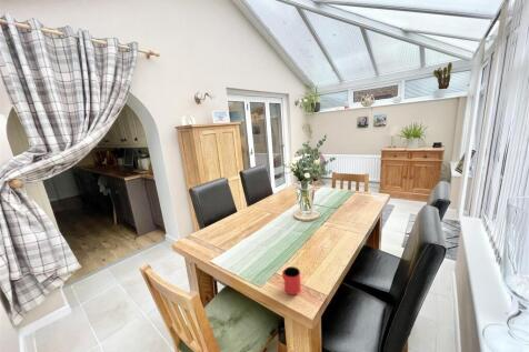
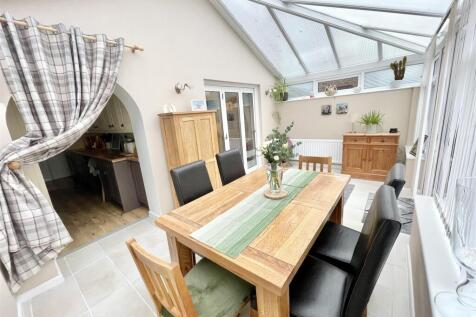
- cup (289, 279)
